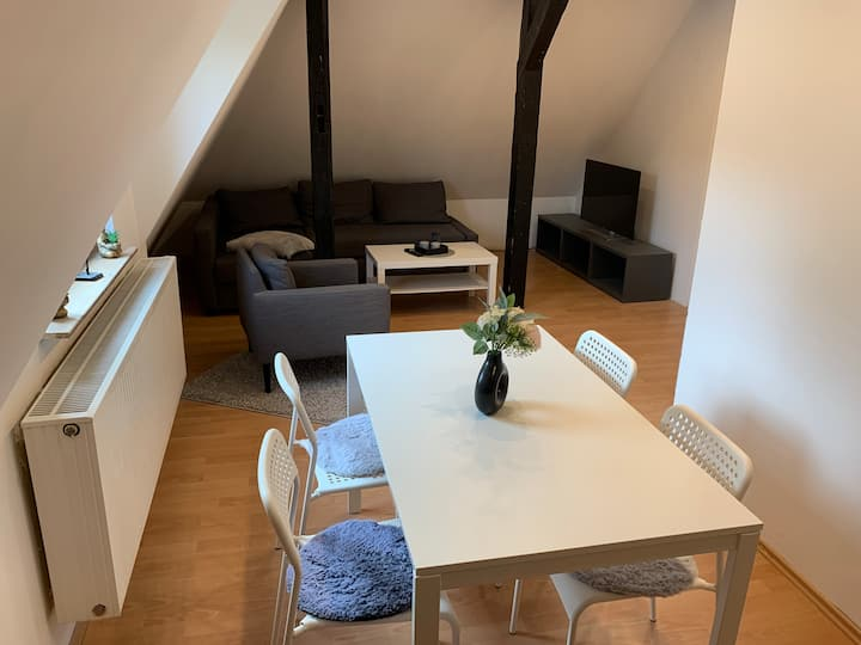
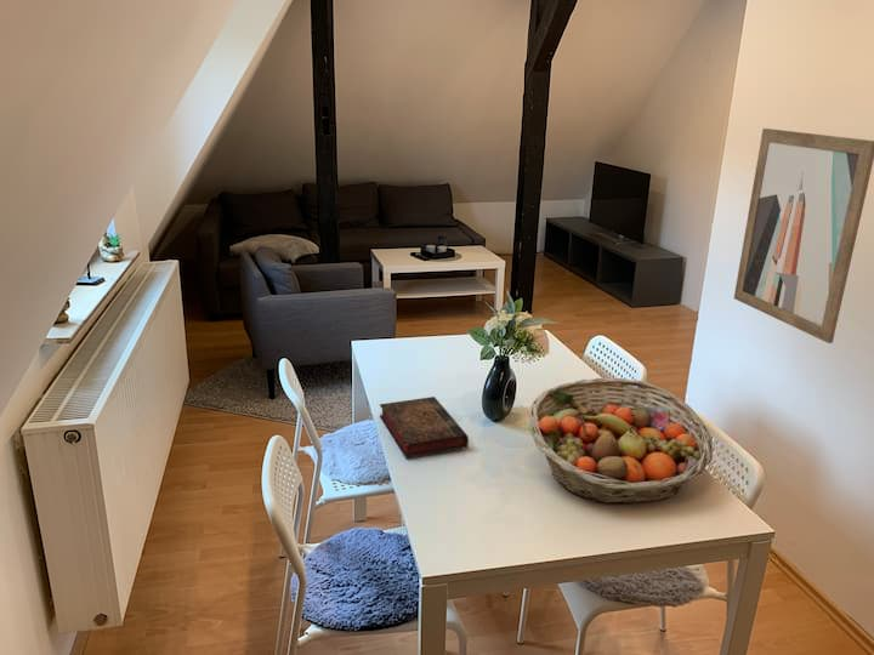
+ wall art (795, 230)
+ book (421, 425)
+ fruit basket (617, 440)
